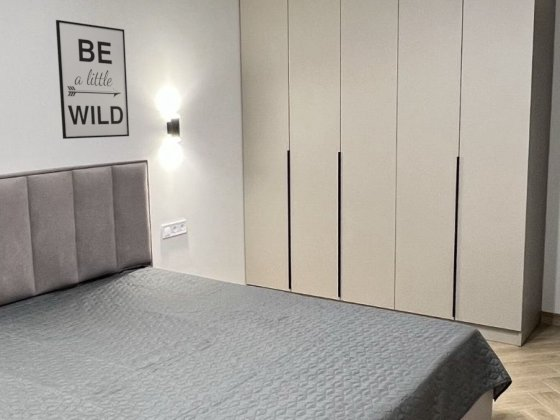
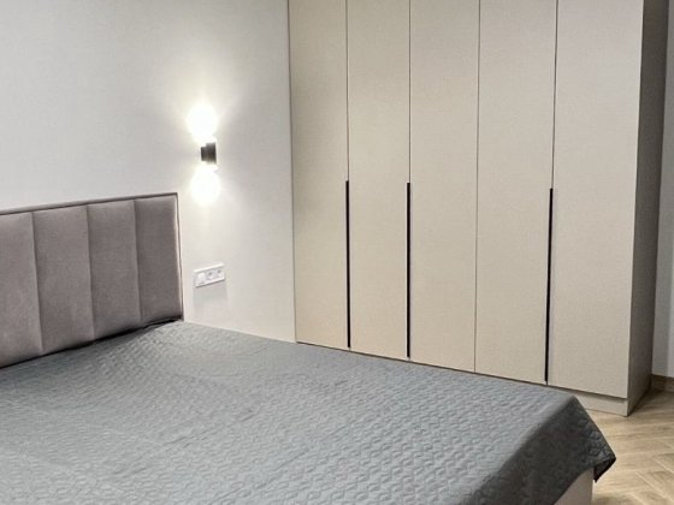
- wall art (94, 81)
